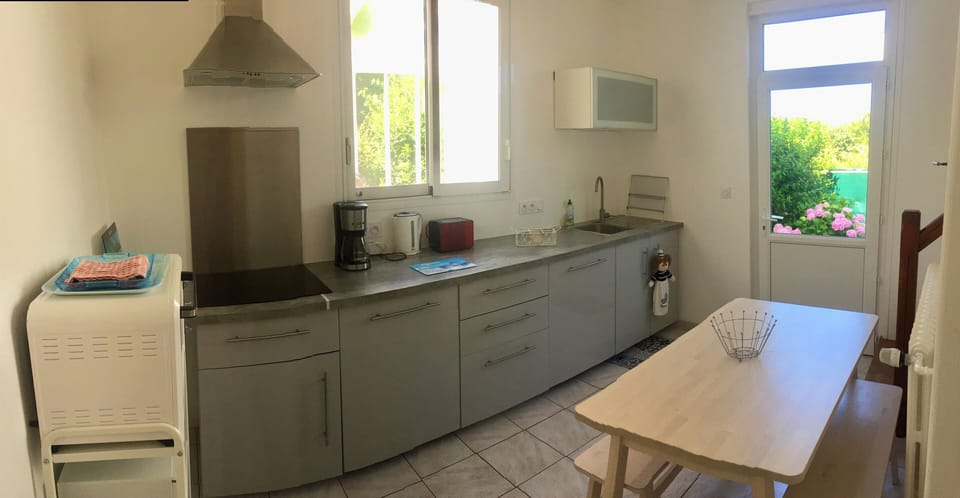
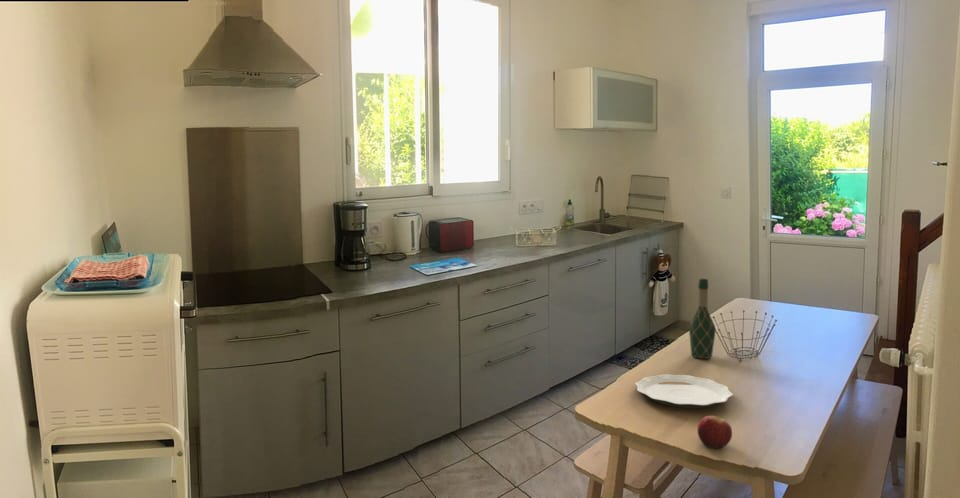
+ wine bottle (702, 318)
+ apple (714, 430)
+ plate (682, 391)
